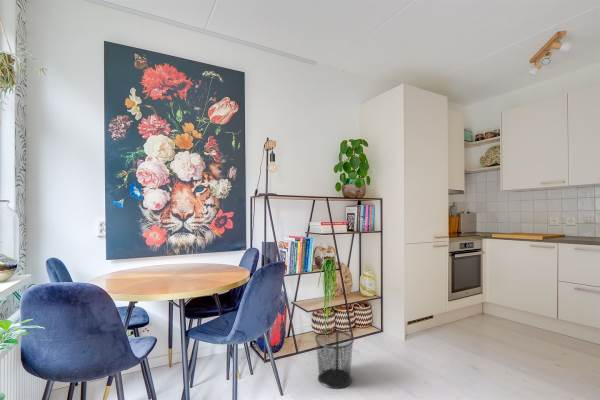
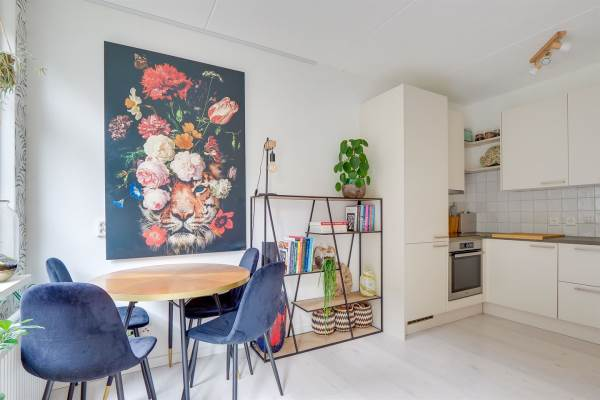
- waste bin (334, 358)
